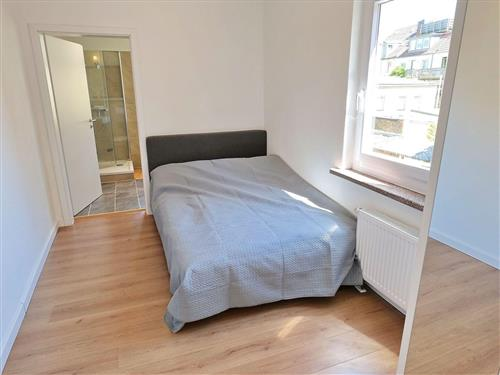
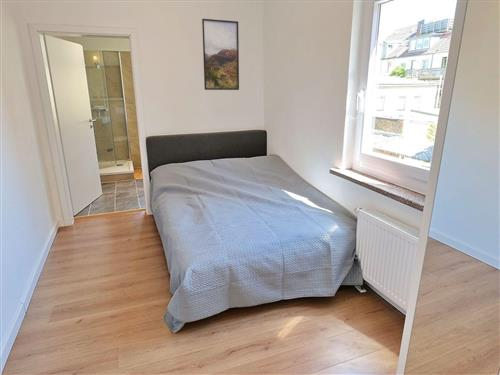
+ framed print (221, 55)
